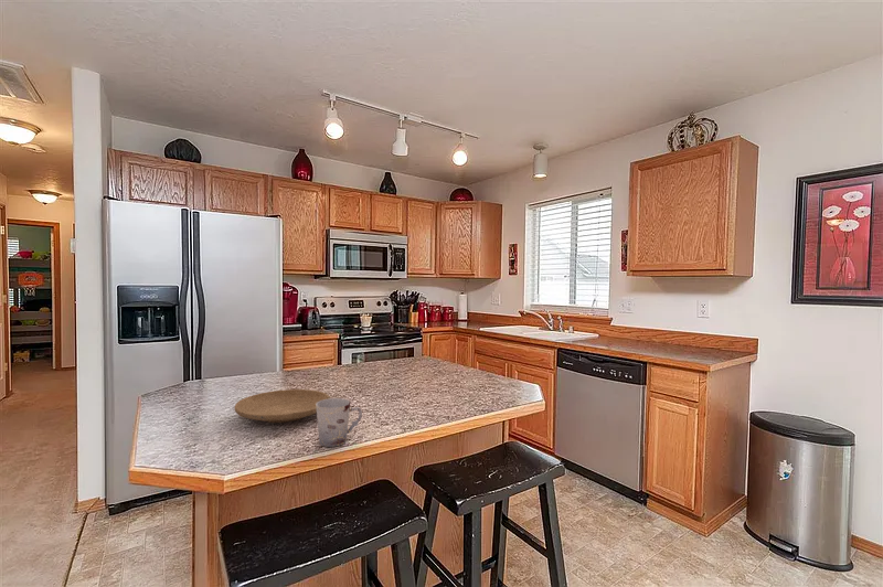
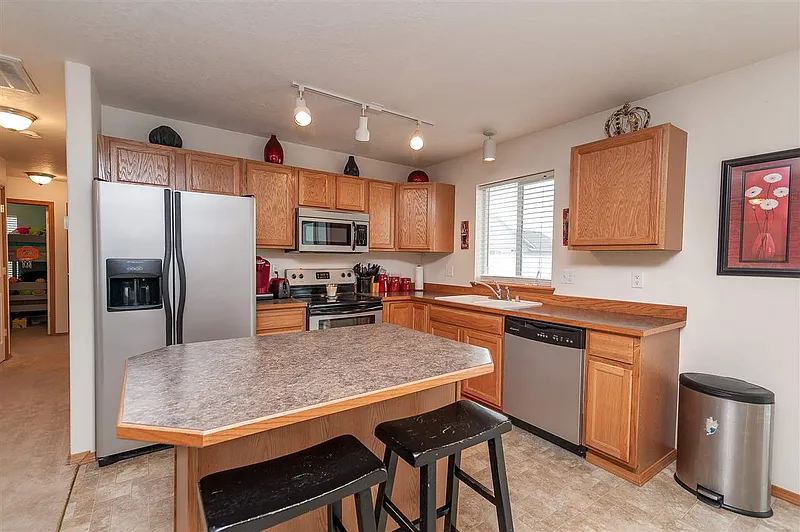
- plate (284, 407)
- cup (339, 420)
